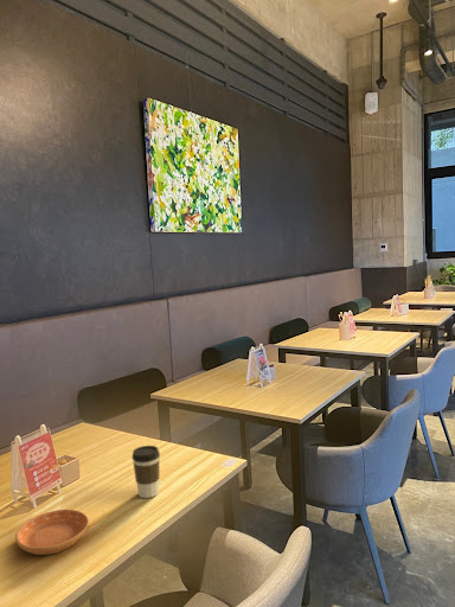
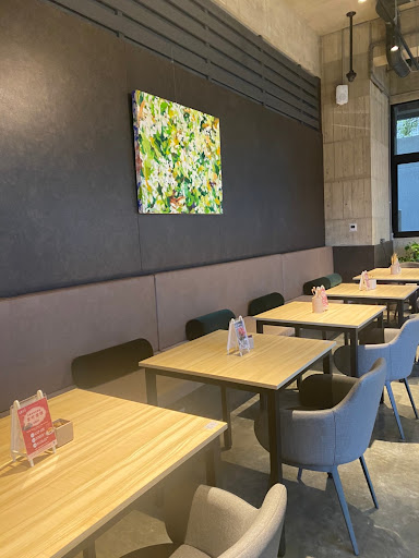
- coffee cup (147, 471)
- saucer (52, 532)
